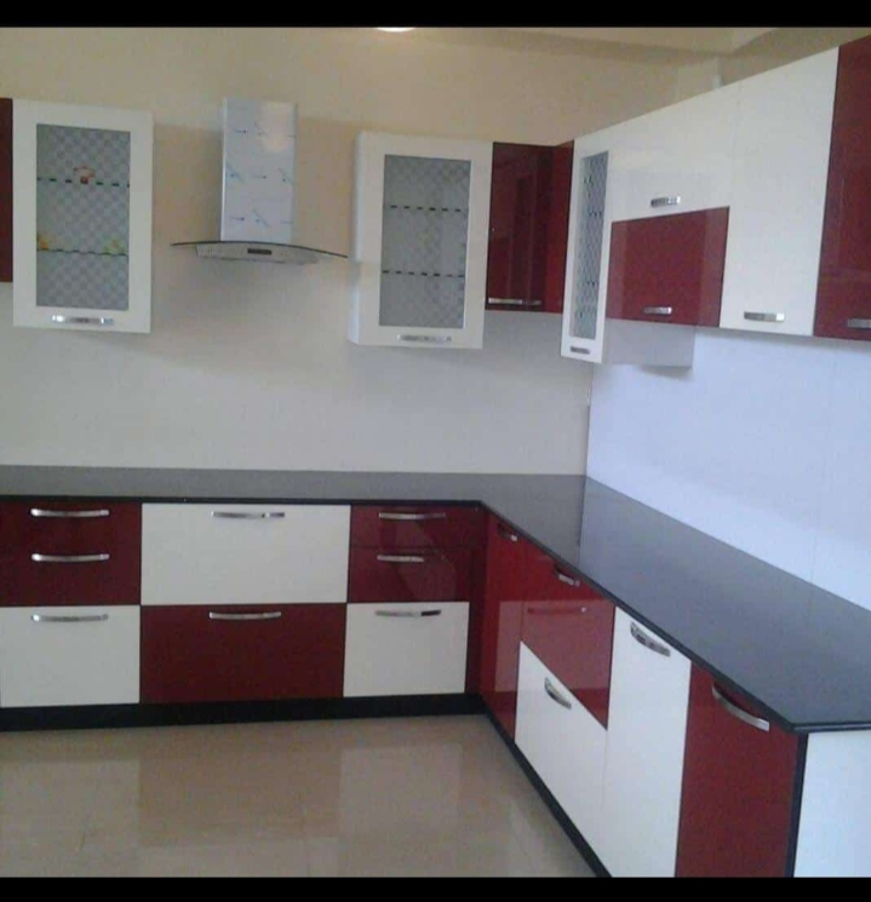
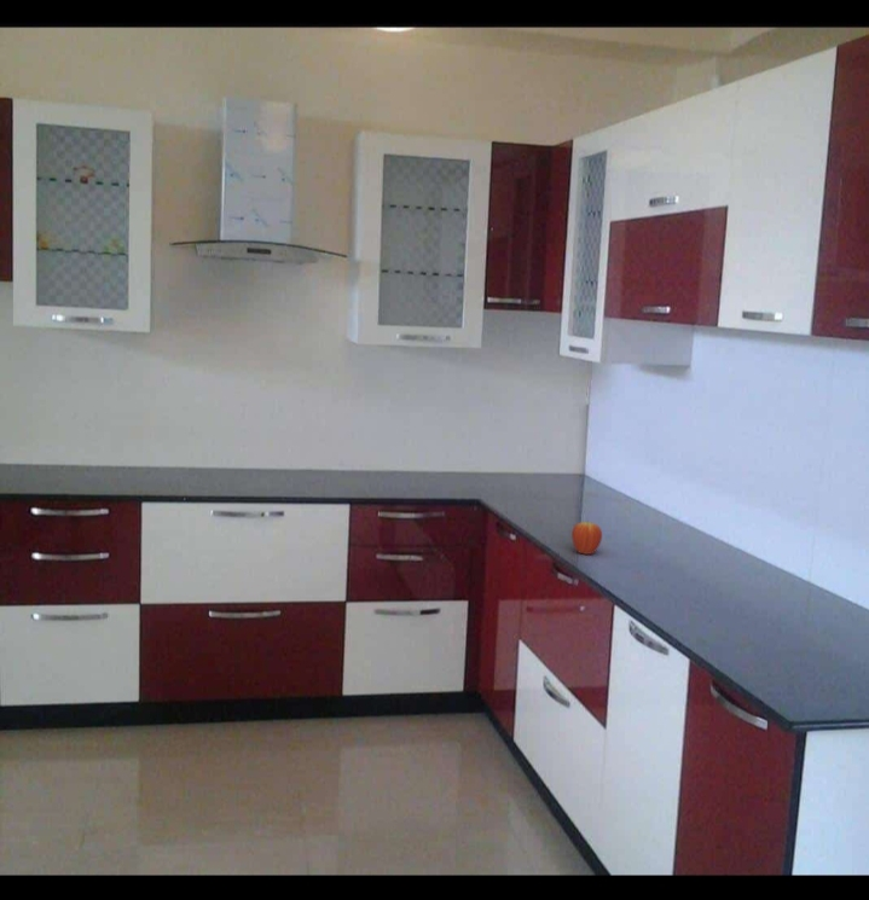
+ fruit (586, 536)
